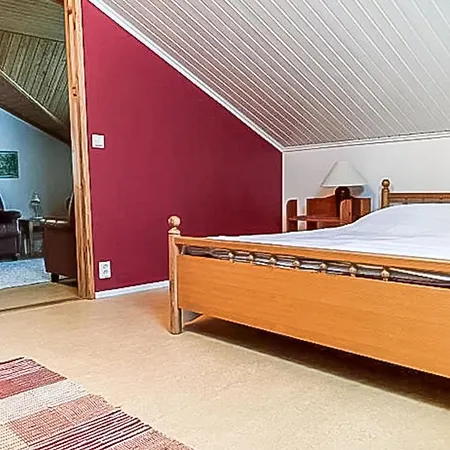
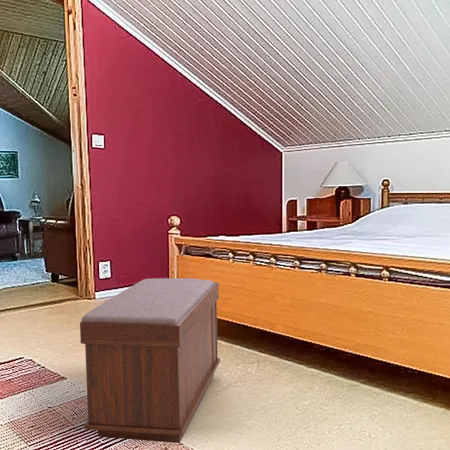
+ bench (159, 347)
